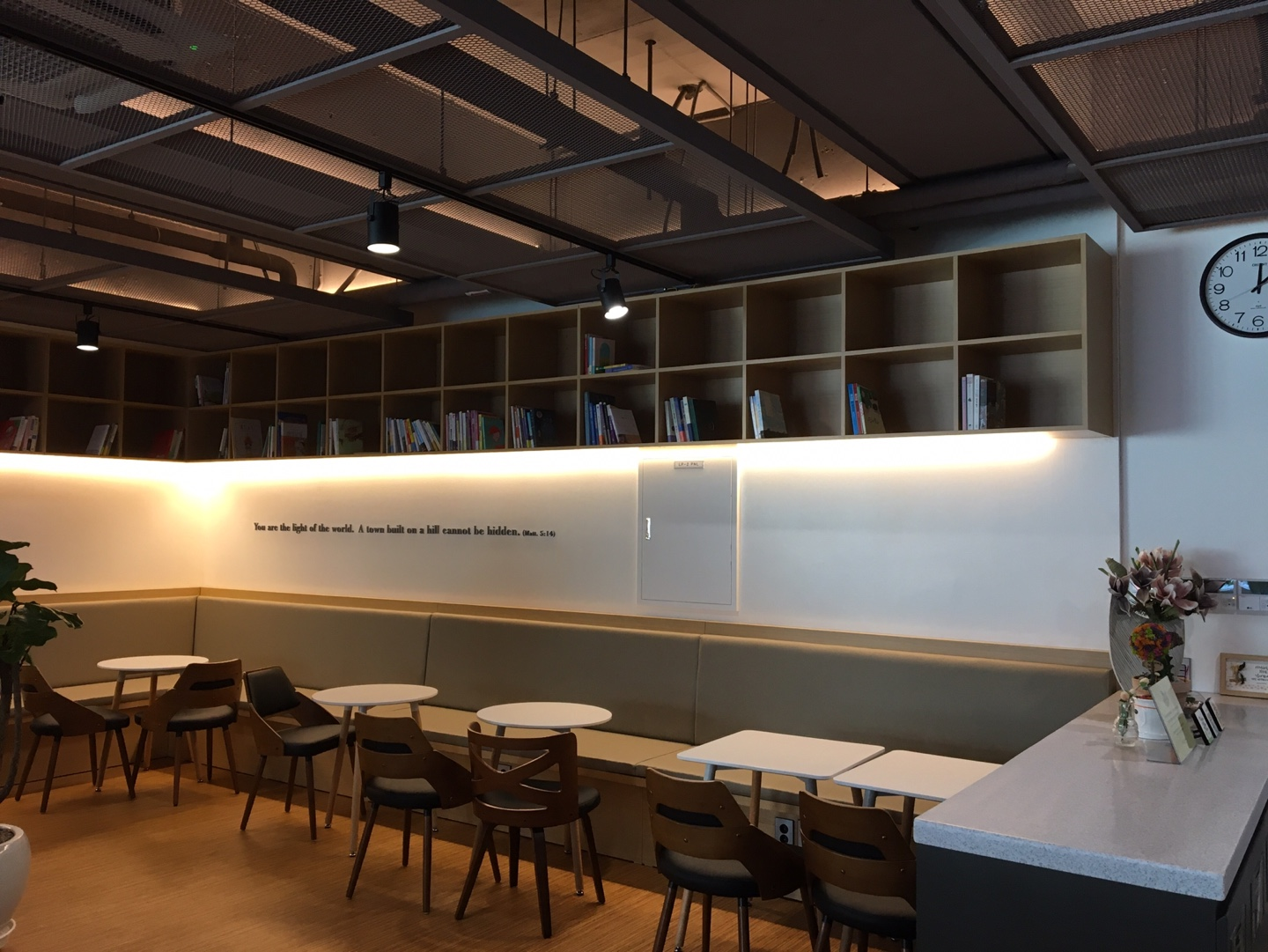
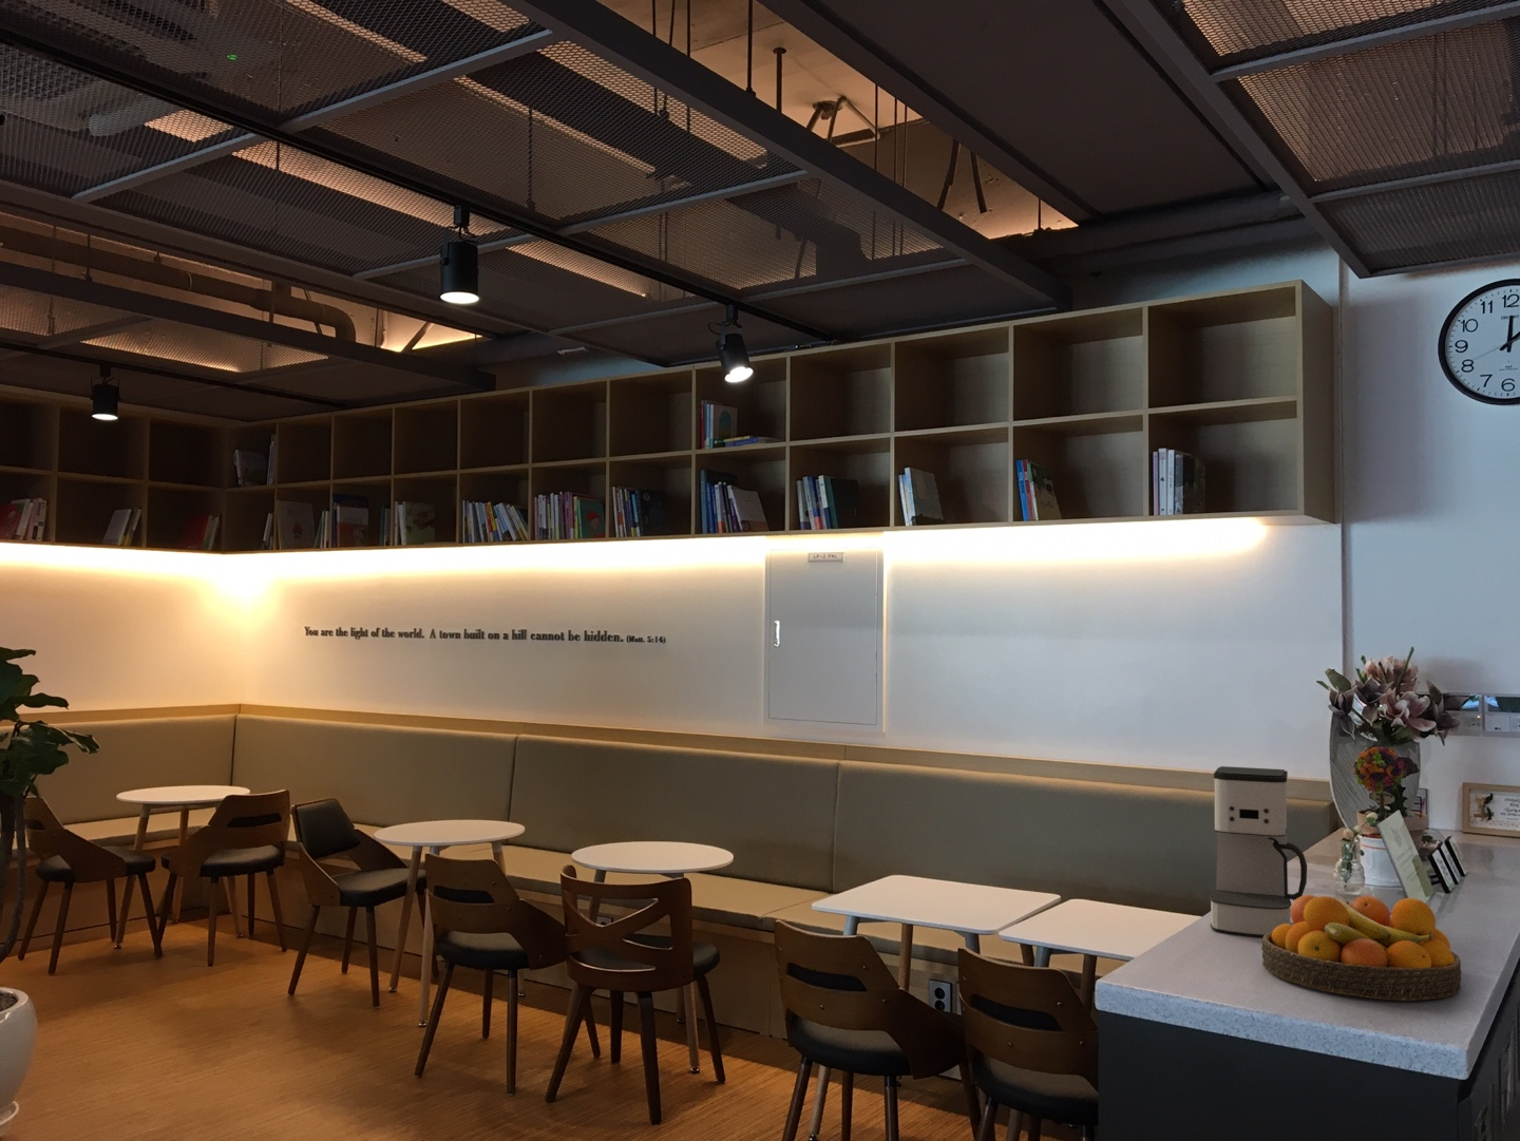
+ coffee maker (1257, 849)
+ fruit bowl (1357, 934)
